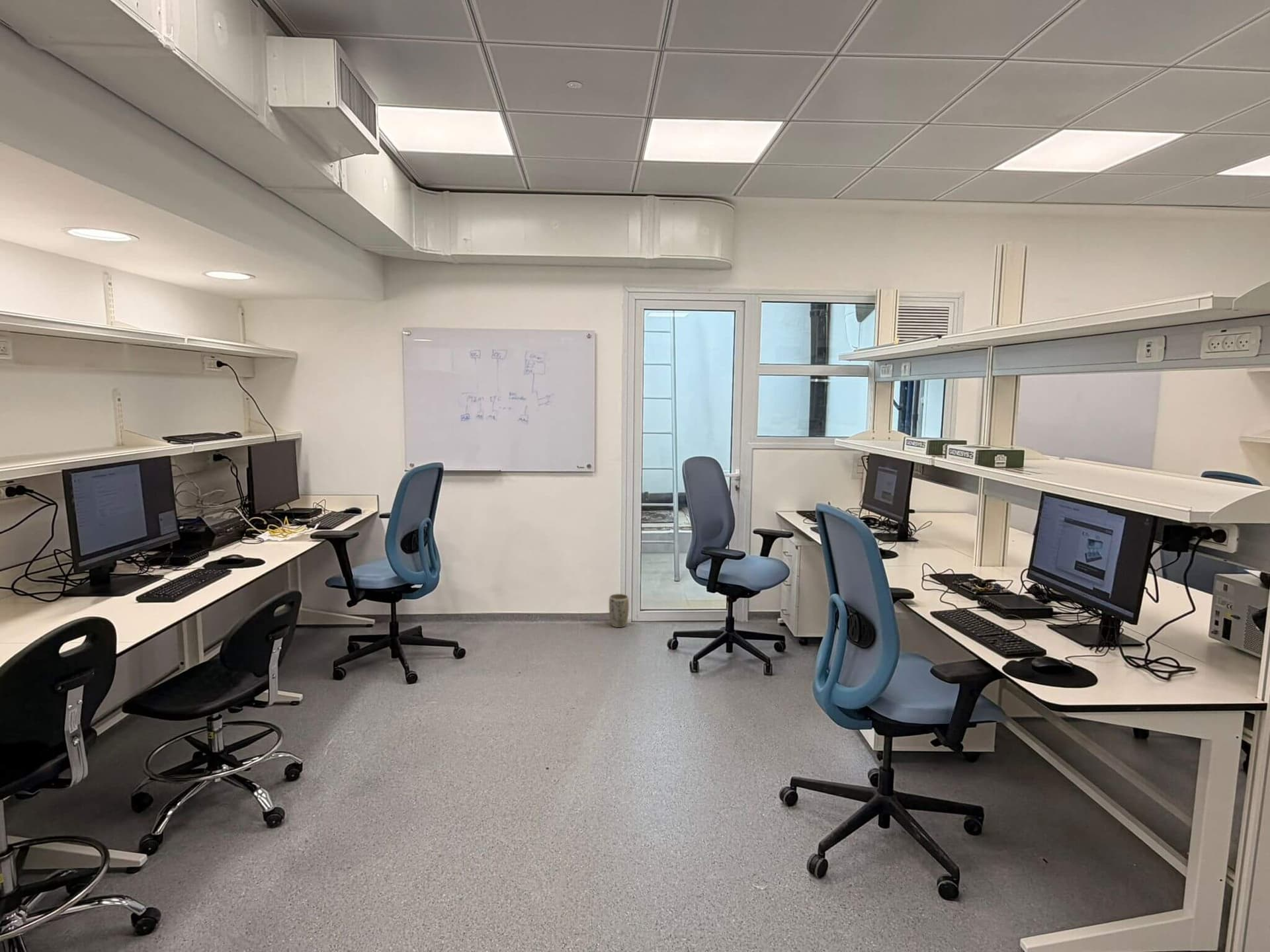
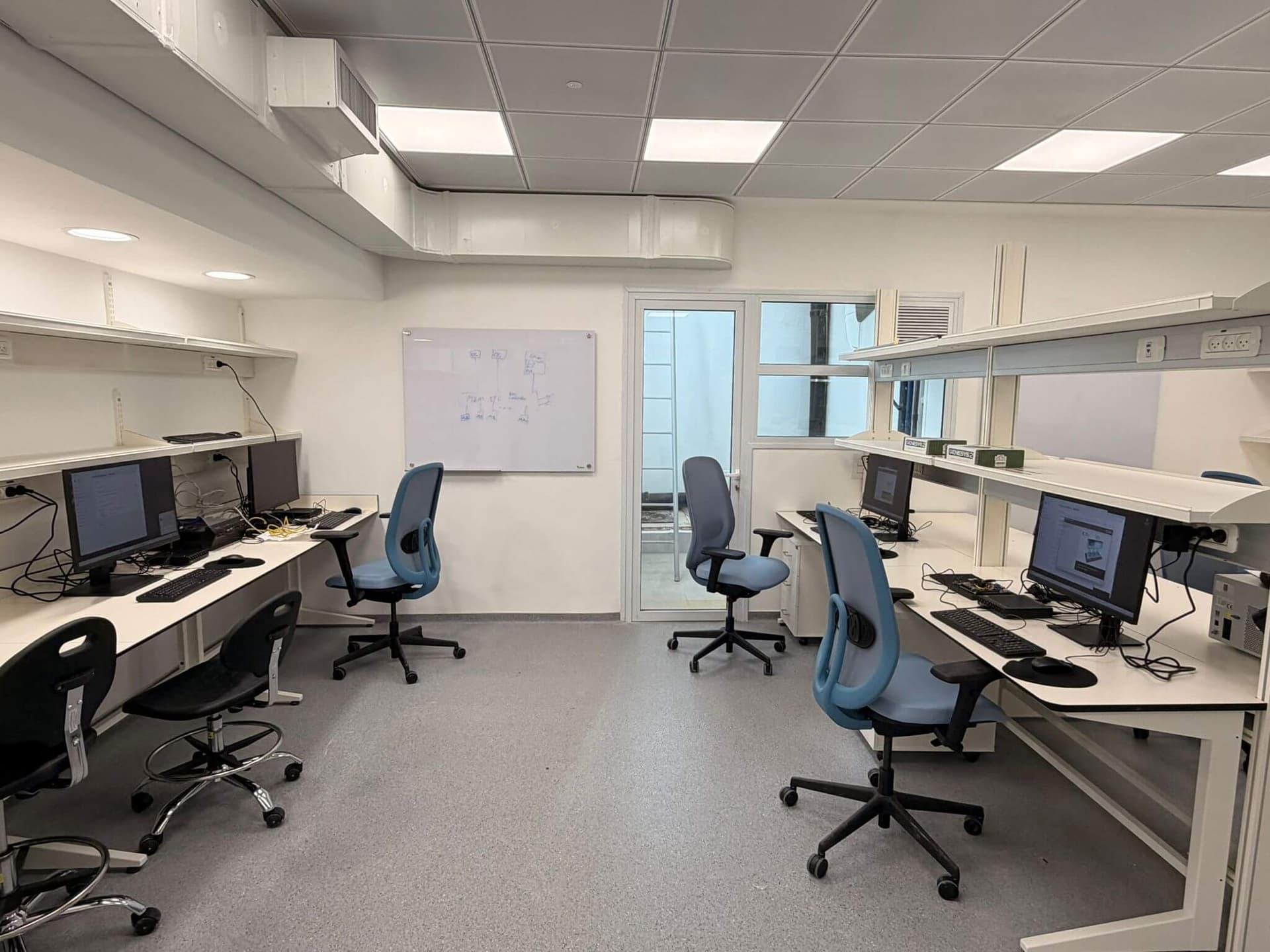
- plant pot (618, 610)
